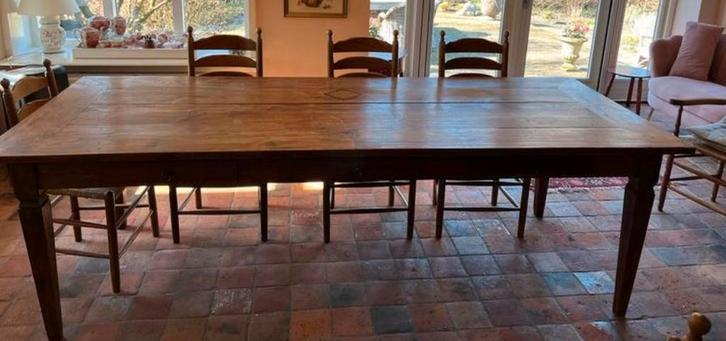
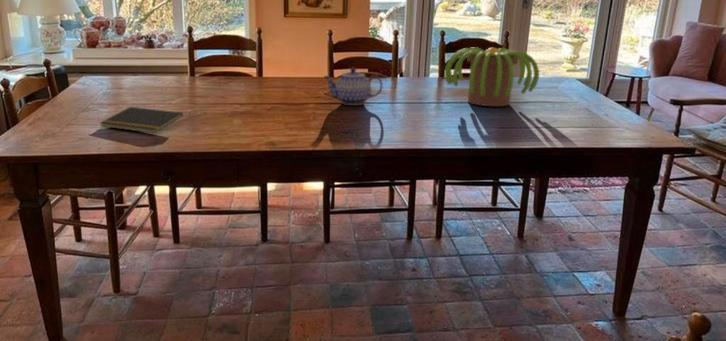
+ notepad (142, 119)
+ teapot (353, 85)
+ plant (491, 75)
